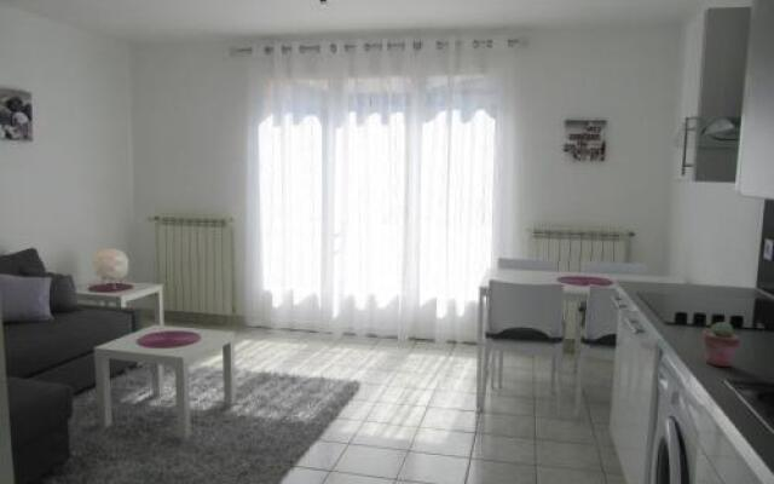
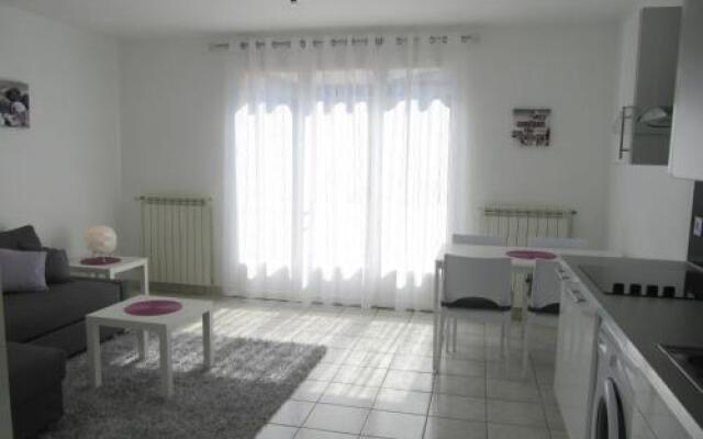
- potted succulent (720, 342)
